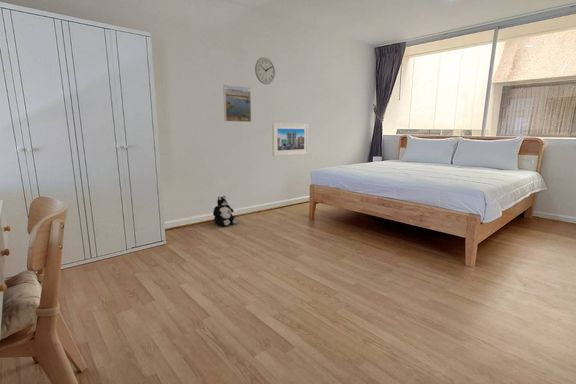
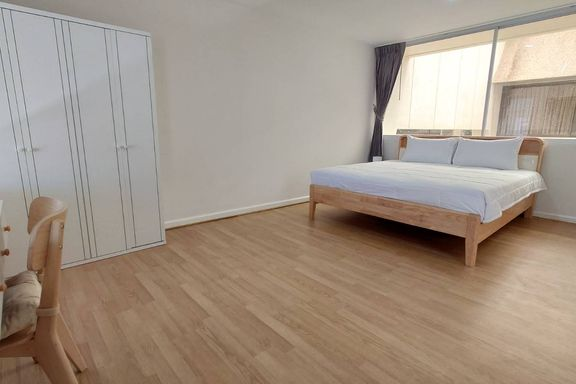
- wall clock (265, 70)
- plush toy (224, 210)
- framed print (237, 104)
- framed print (291, 139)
